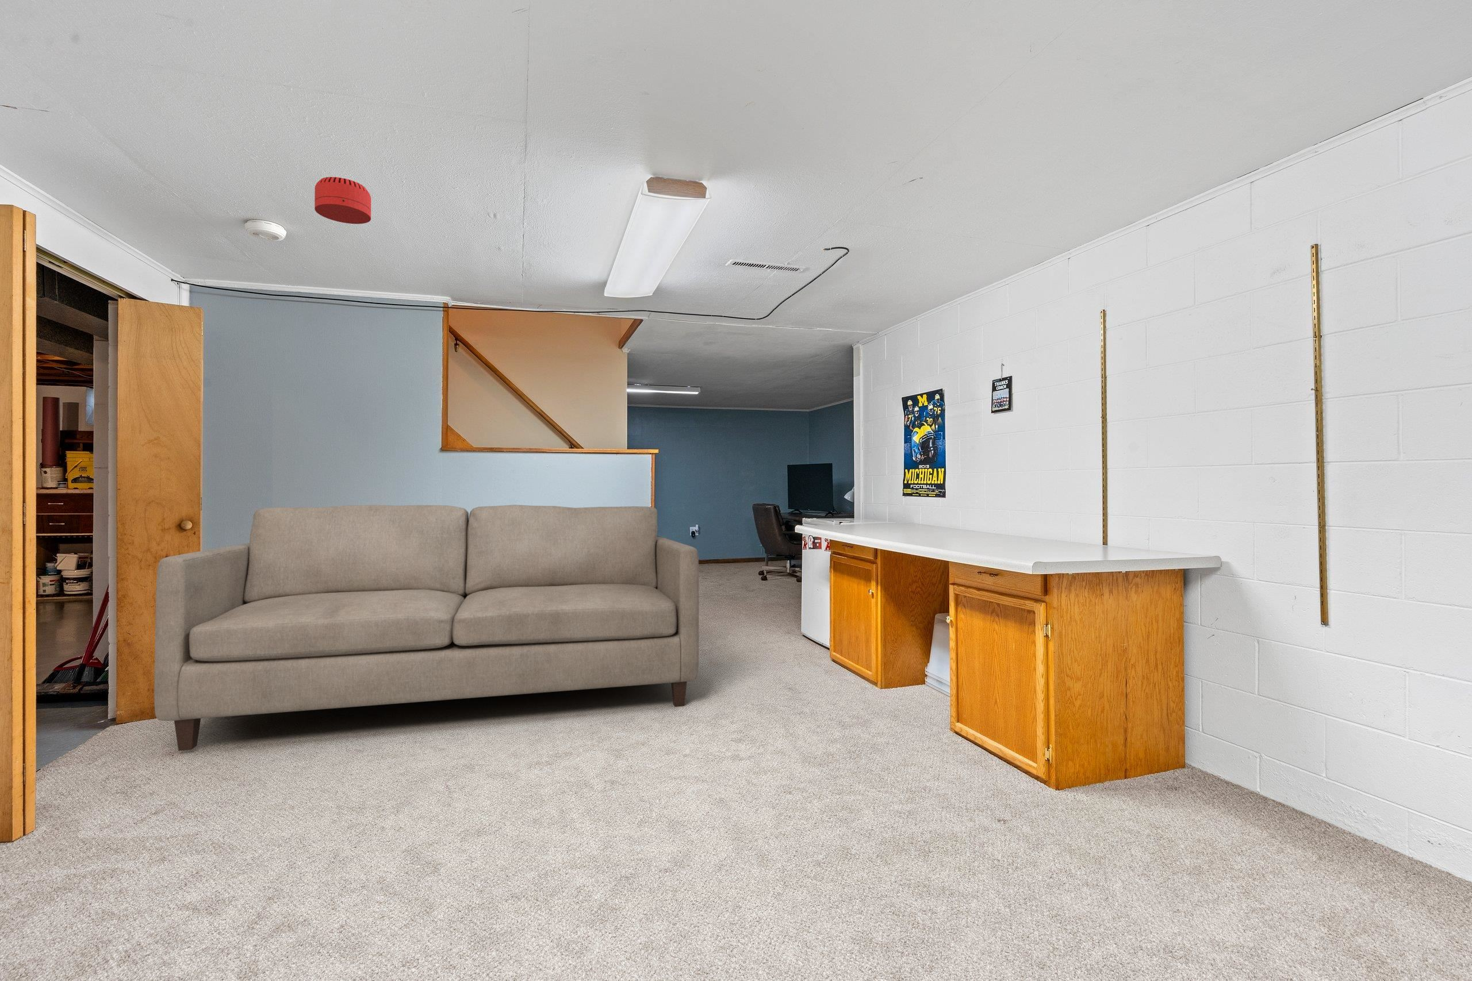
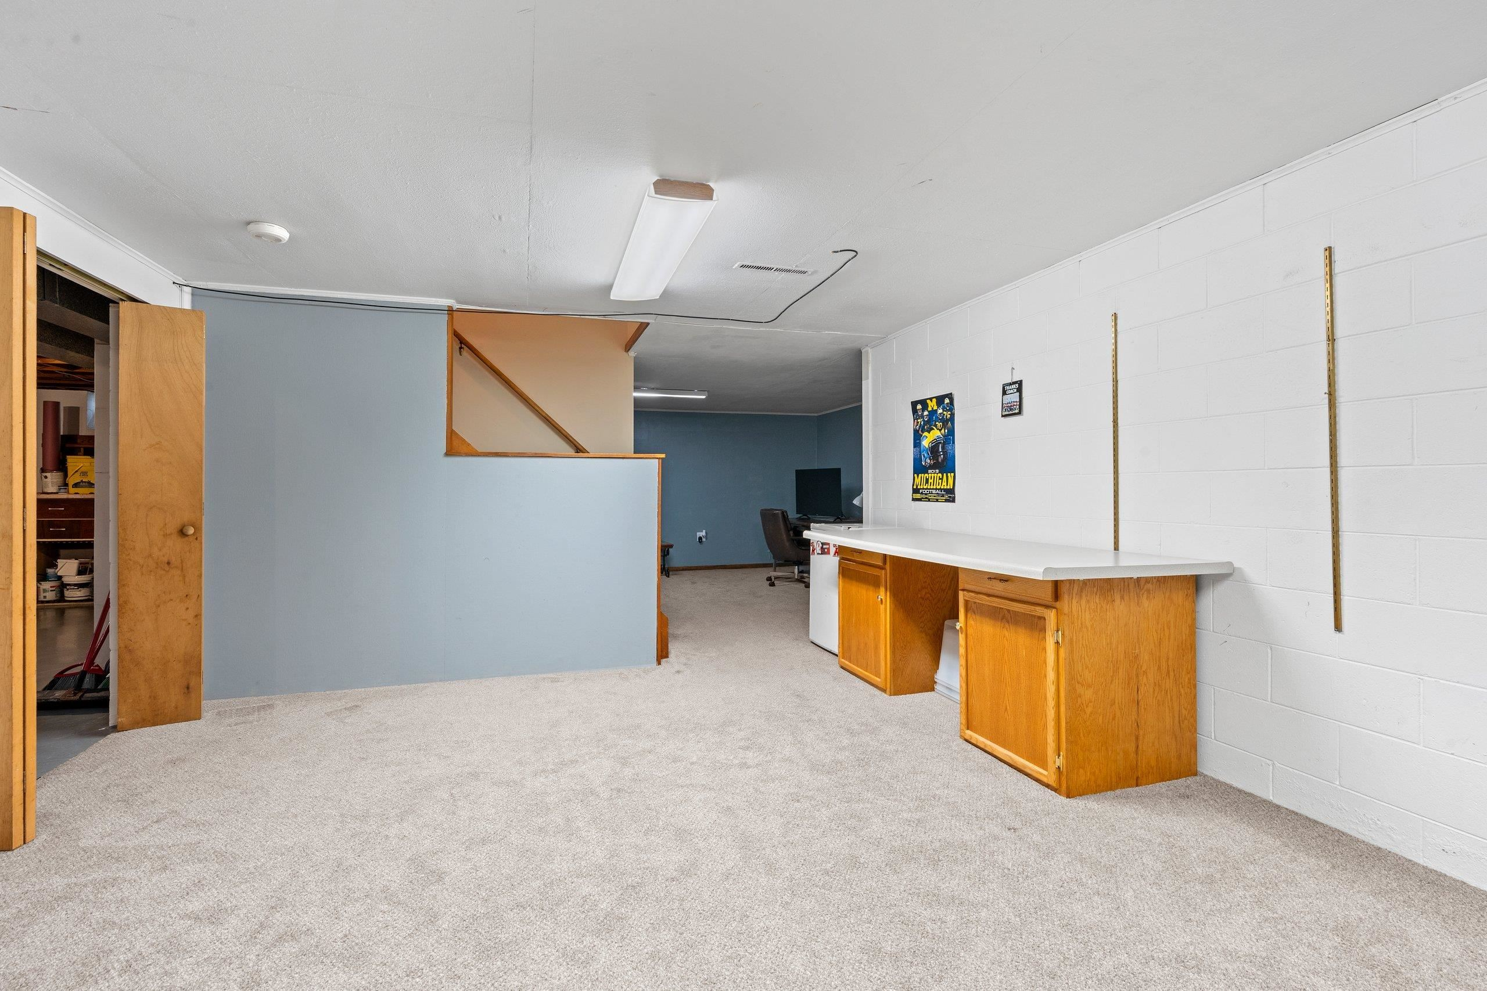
- smoke detector (343, 199)
- sofa (464, 602)
